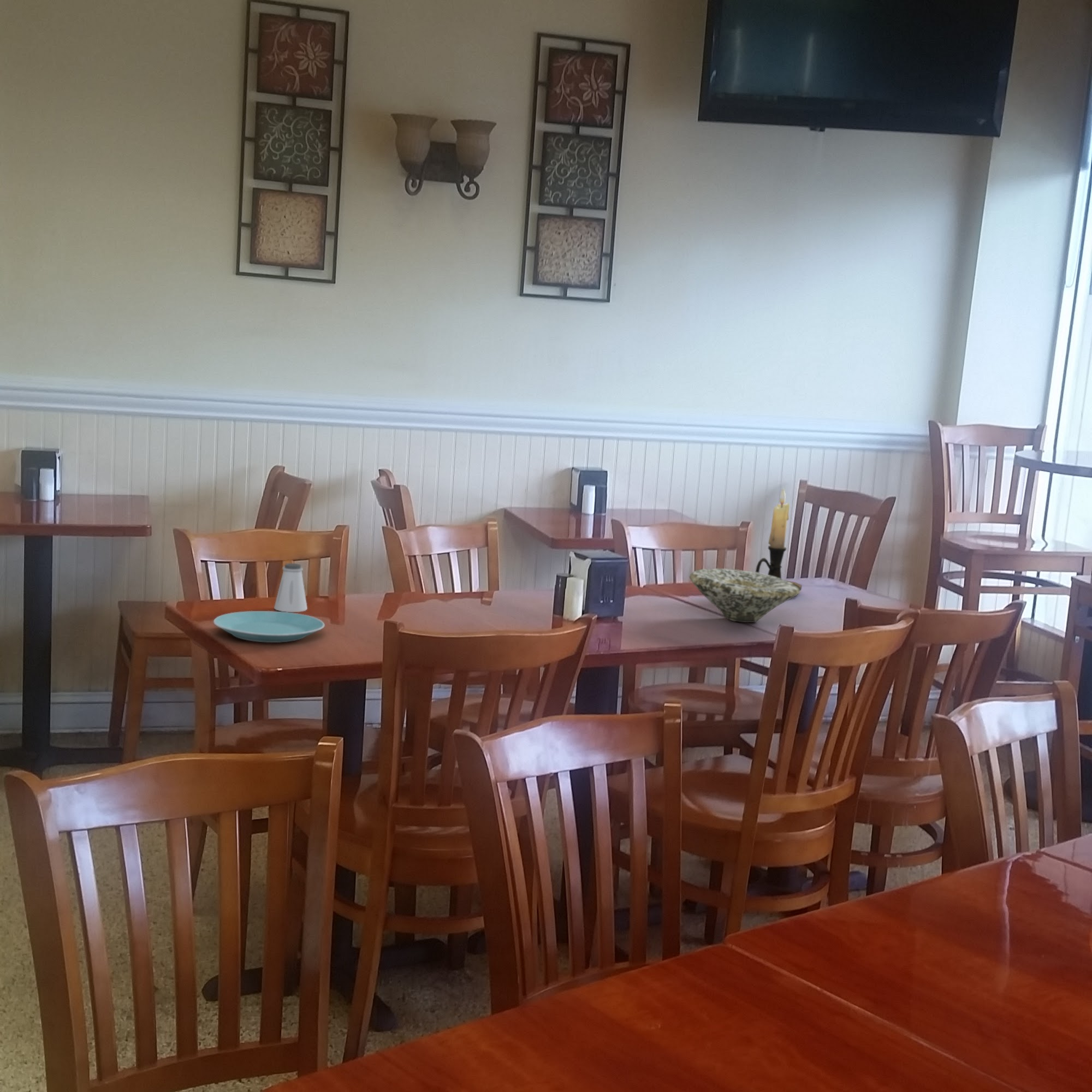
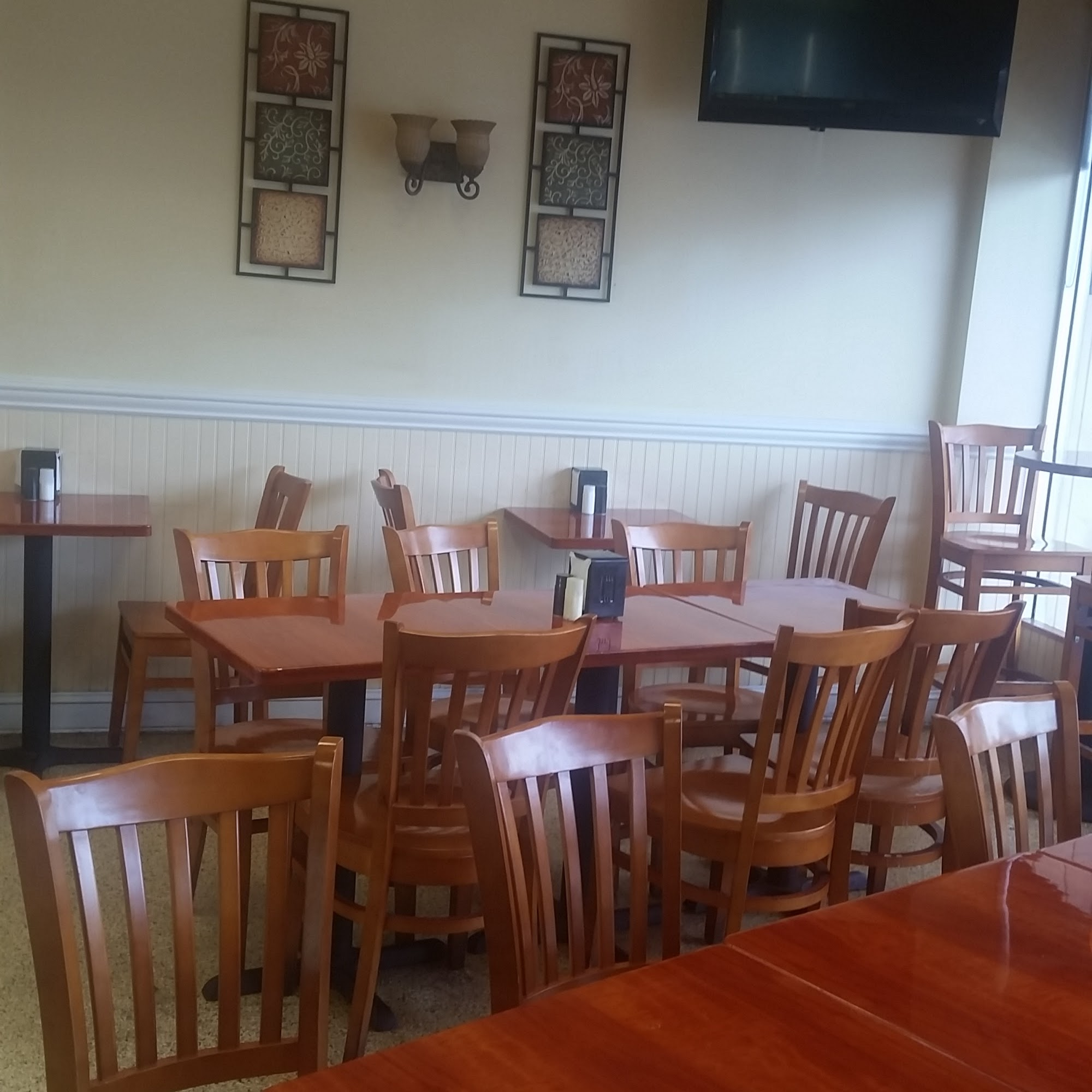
- saltshaker (292, 586)
- bowl (743, 598)
- candle holder (774, 541)
- plate (269, 628)
